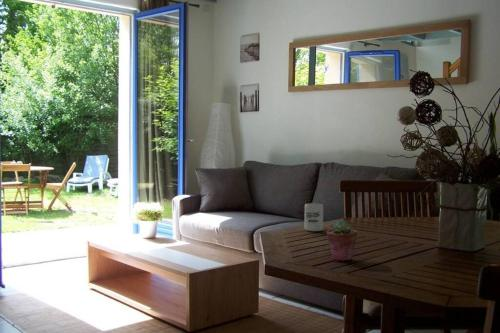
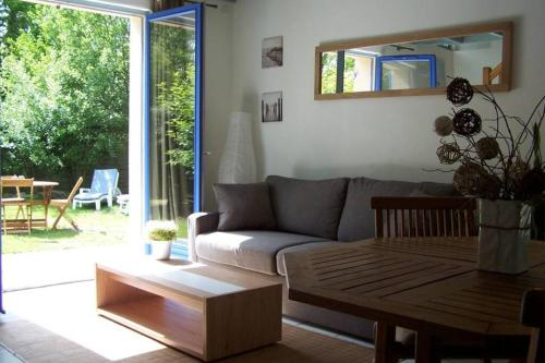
- potted succulent (341, 239)
- cup (313, 217)
